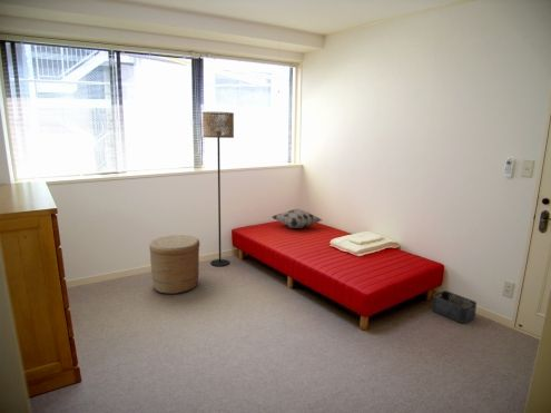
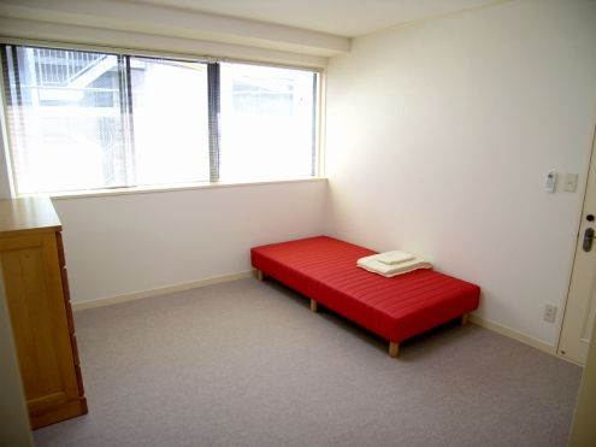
- woven basket (175, 263)
- decorative pillow (296, 218)
- floor lamp (218, 190)
- storage bin (453, 306)
